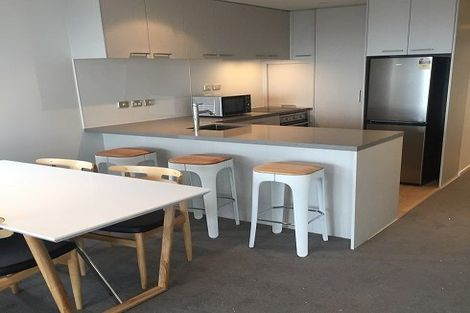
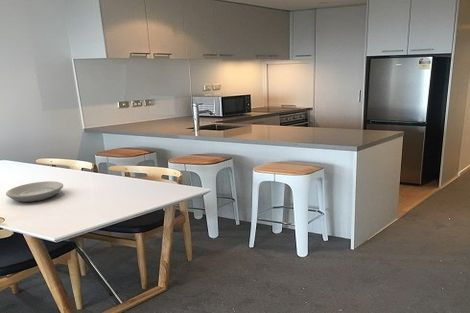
+ plate (35, 192)
